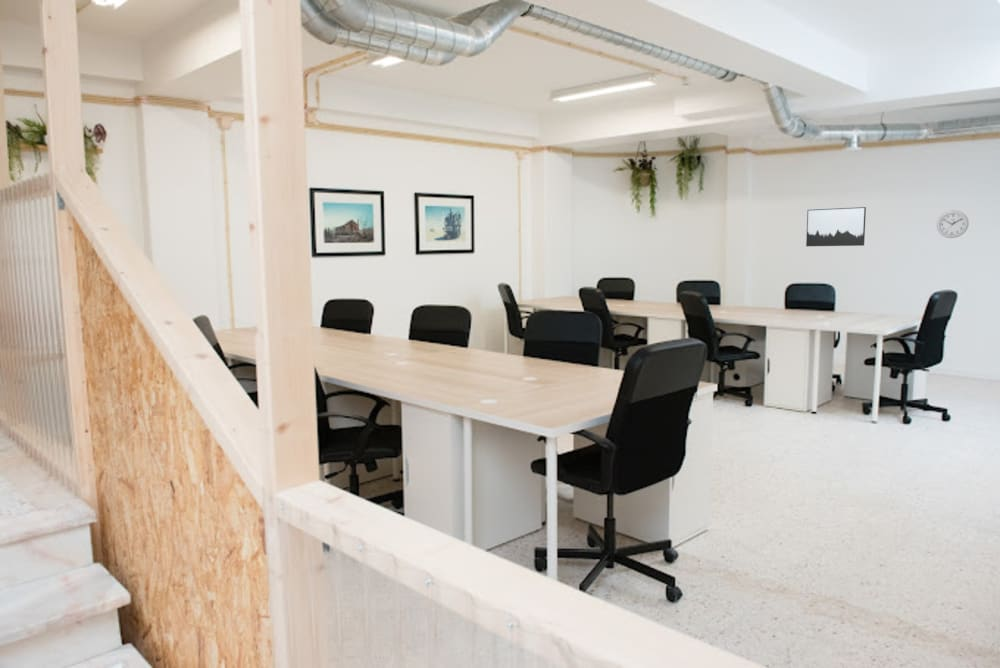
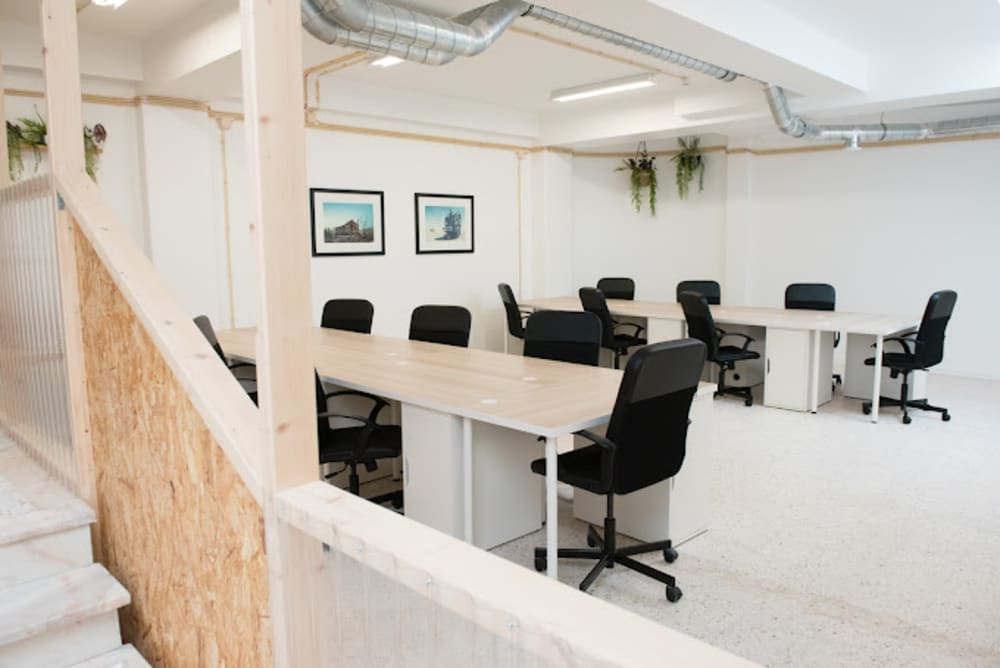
- wall art (835, 227)
- wall clock (952, 224)
